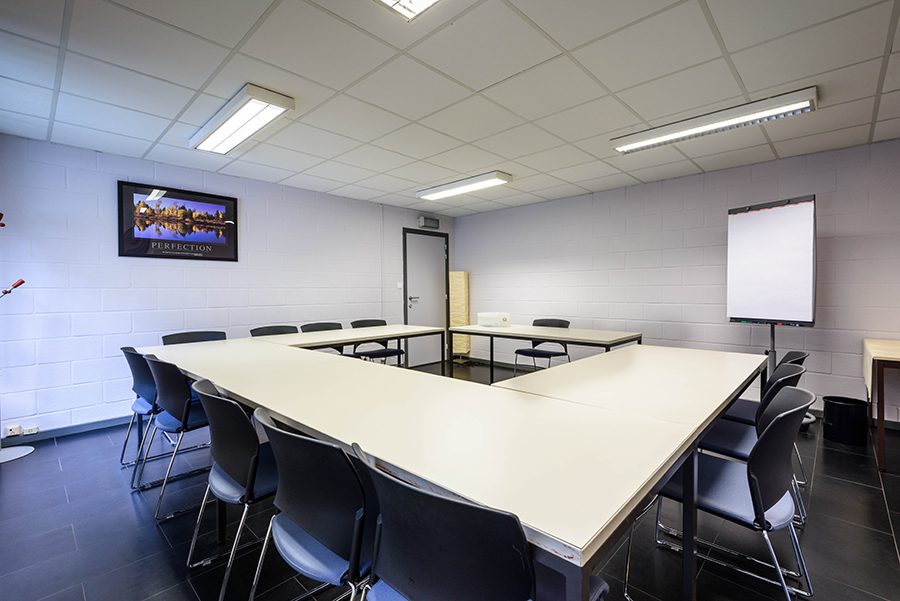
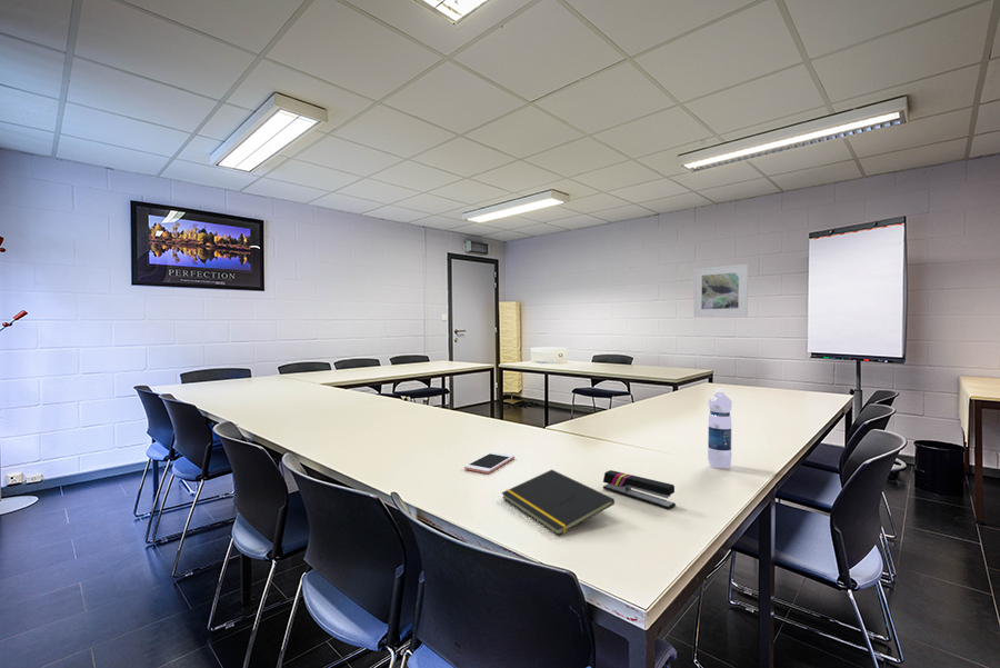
+ notepad (554, 498)
+ stapler (637, 486)
+ cell phone (490, 461)
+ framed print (719, 291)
+ water bottle (719, 427)
